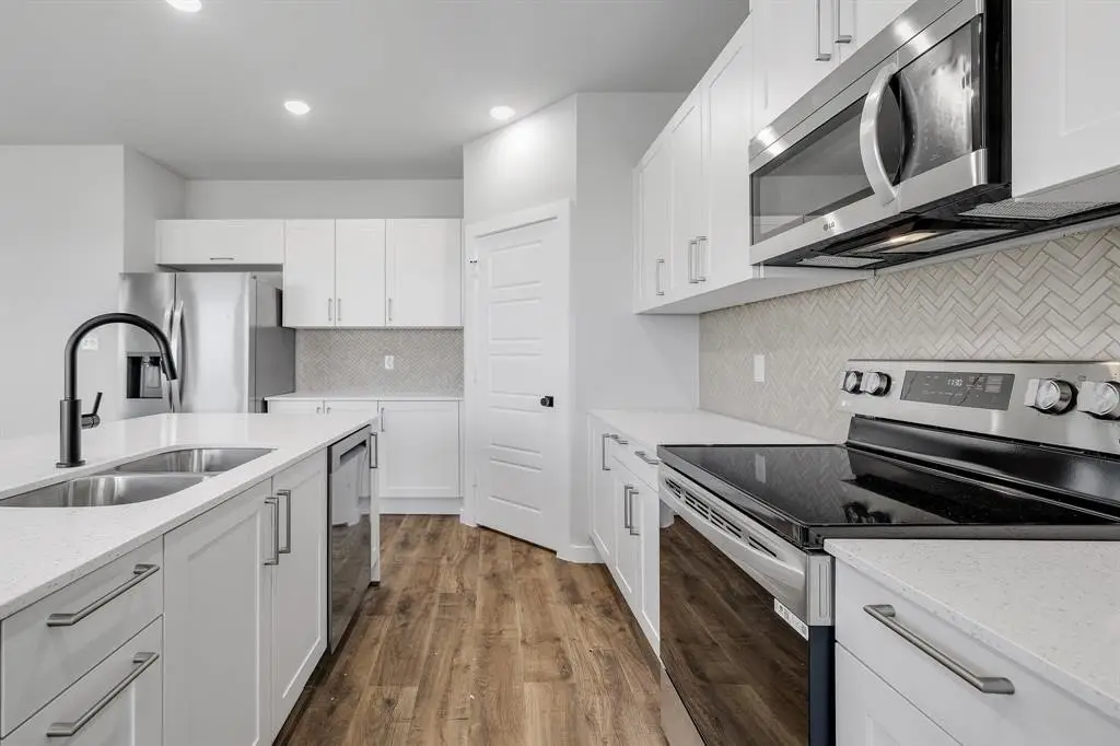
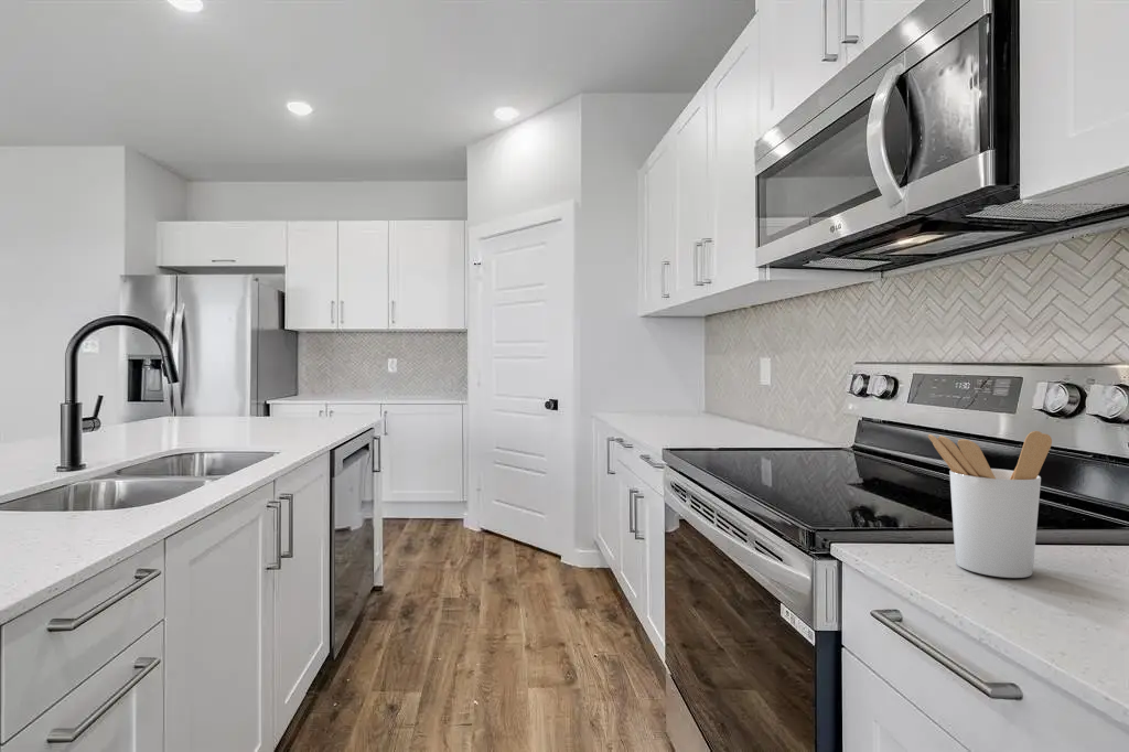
+ utensil holder (981, 498)
